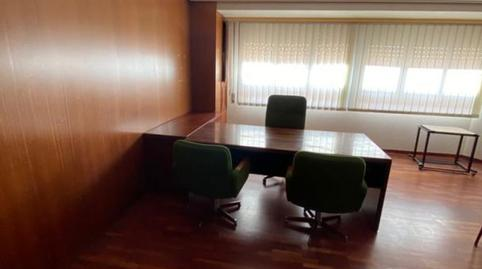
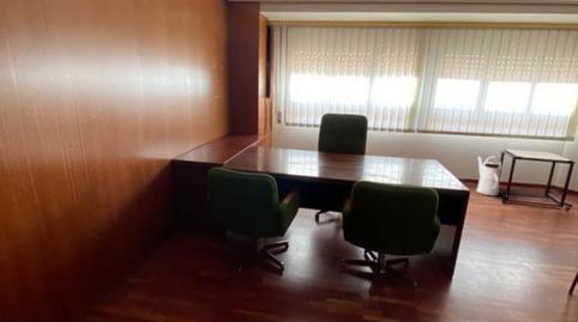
+ watering can (487, 172)
